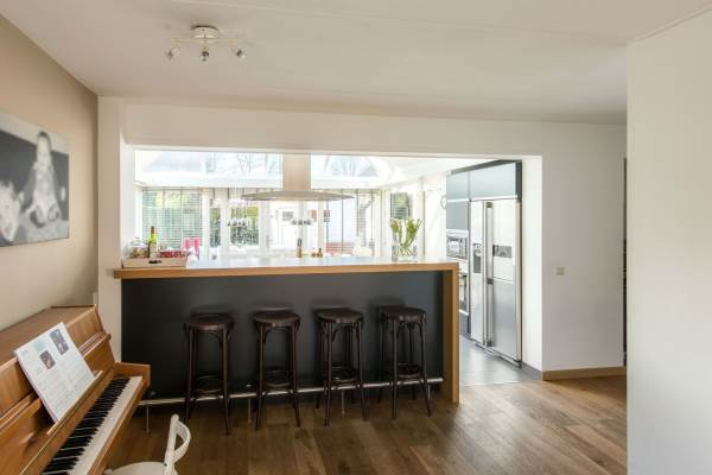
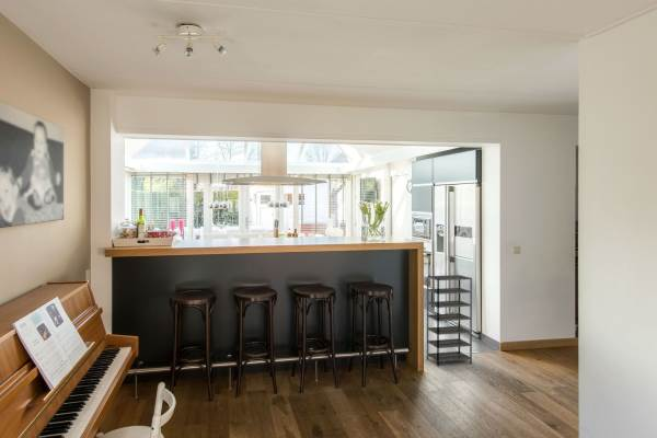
+ shelving unit (449, 319)
